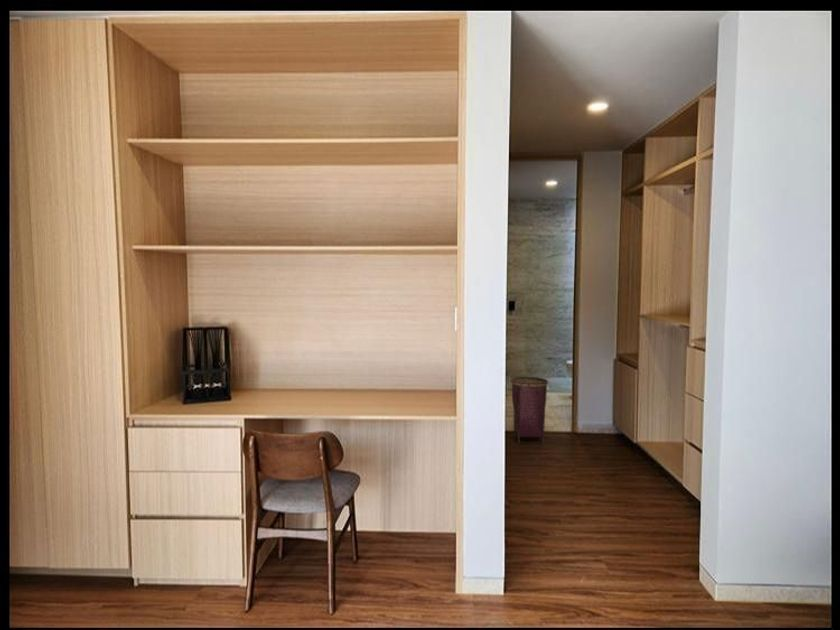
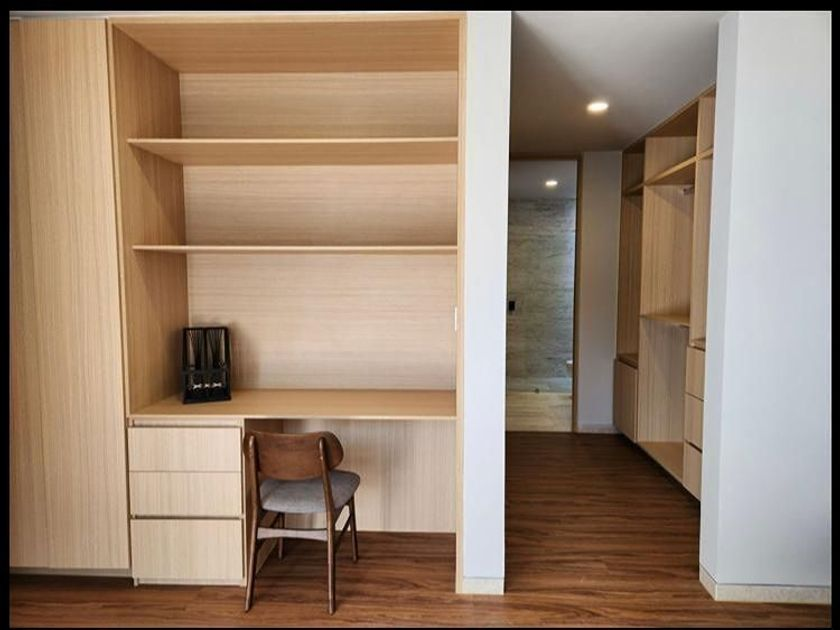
- woven basket (528, 410)
